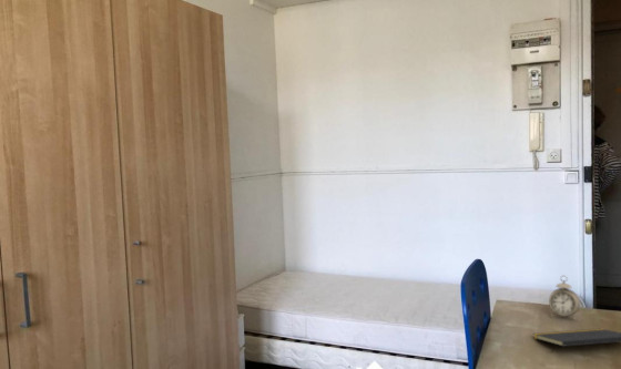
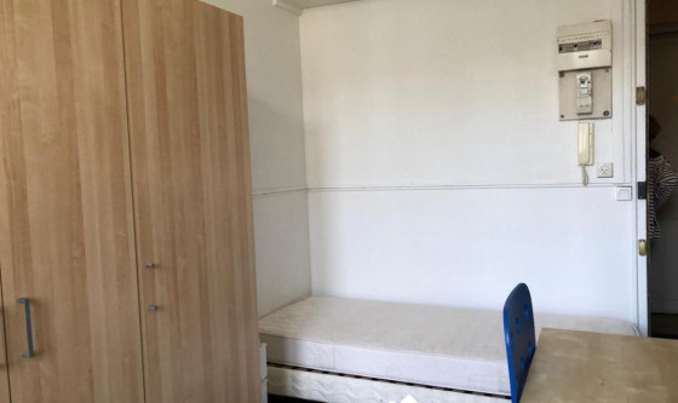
- alarm clock (563, 296)
- notepad (582, 337)
